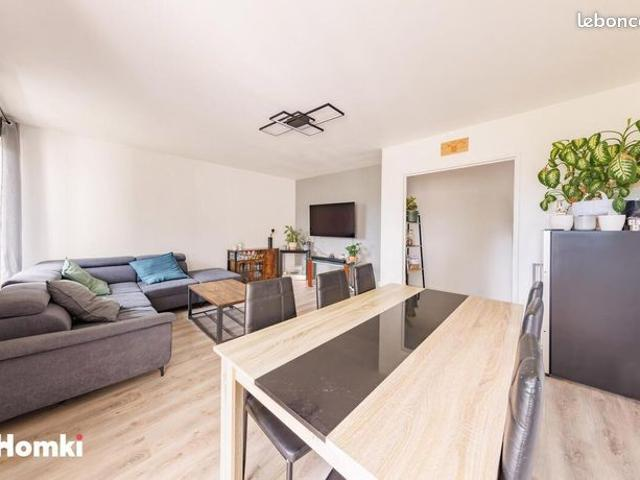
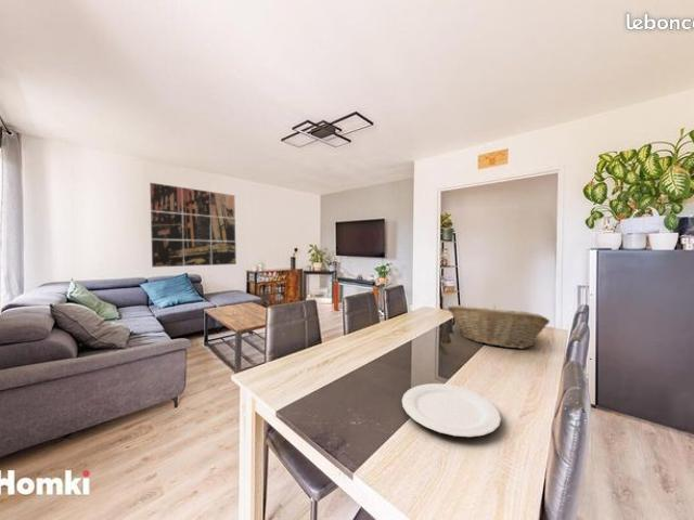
+ wall art (197, 227)
+ plate (448, 407)
+ fruit basket (493, 321)
